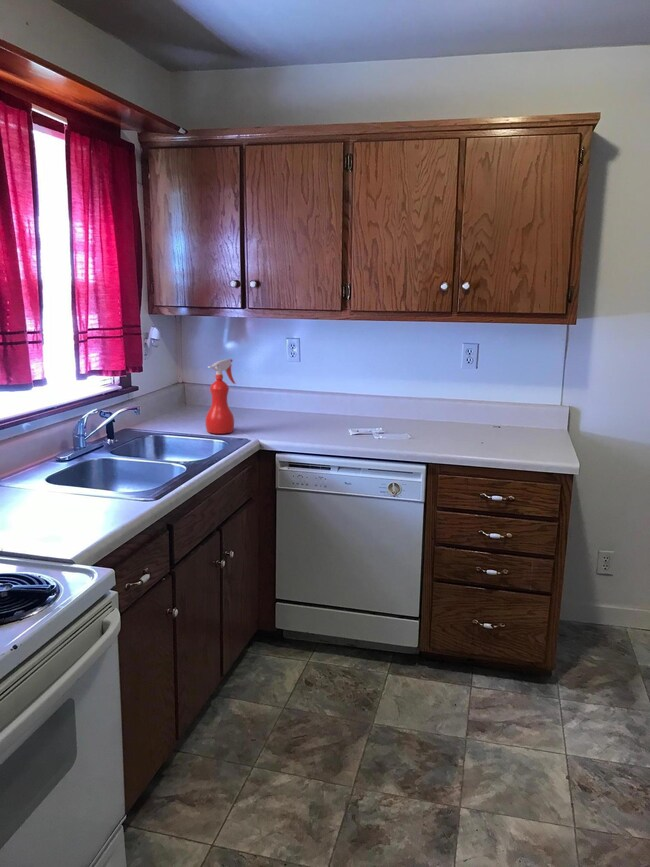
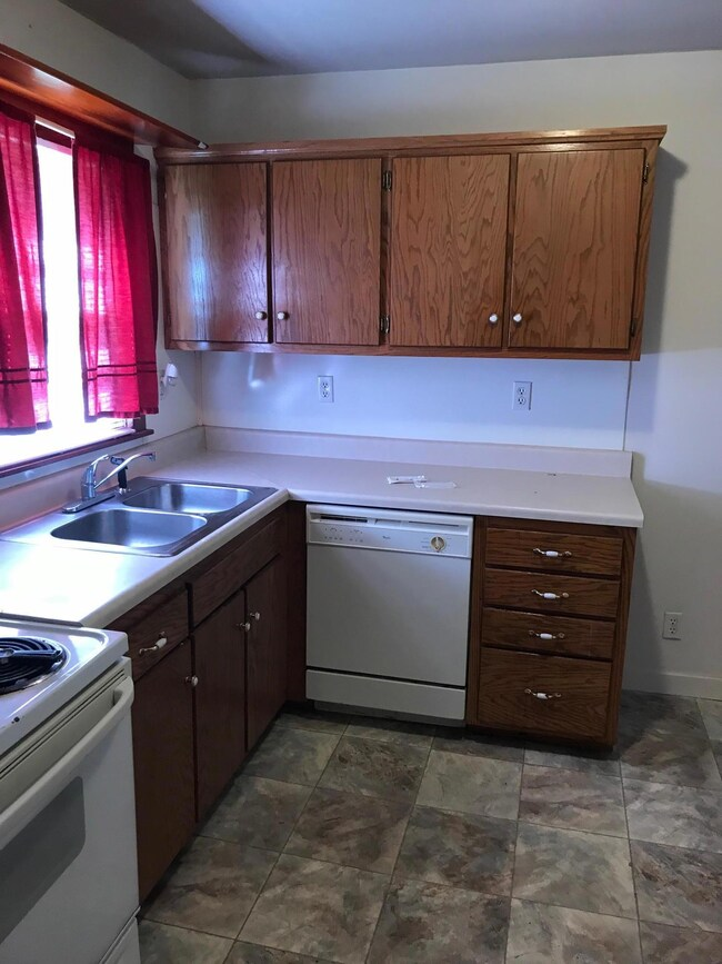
- spray bottle (222, 395)
